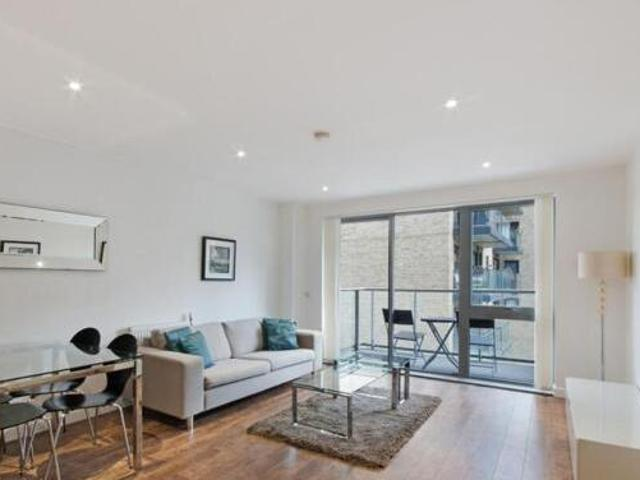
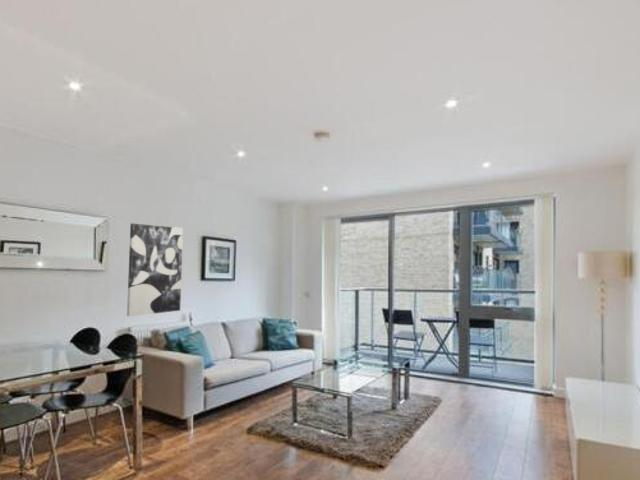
+ wall art (156, 269)
